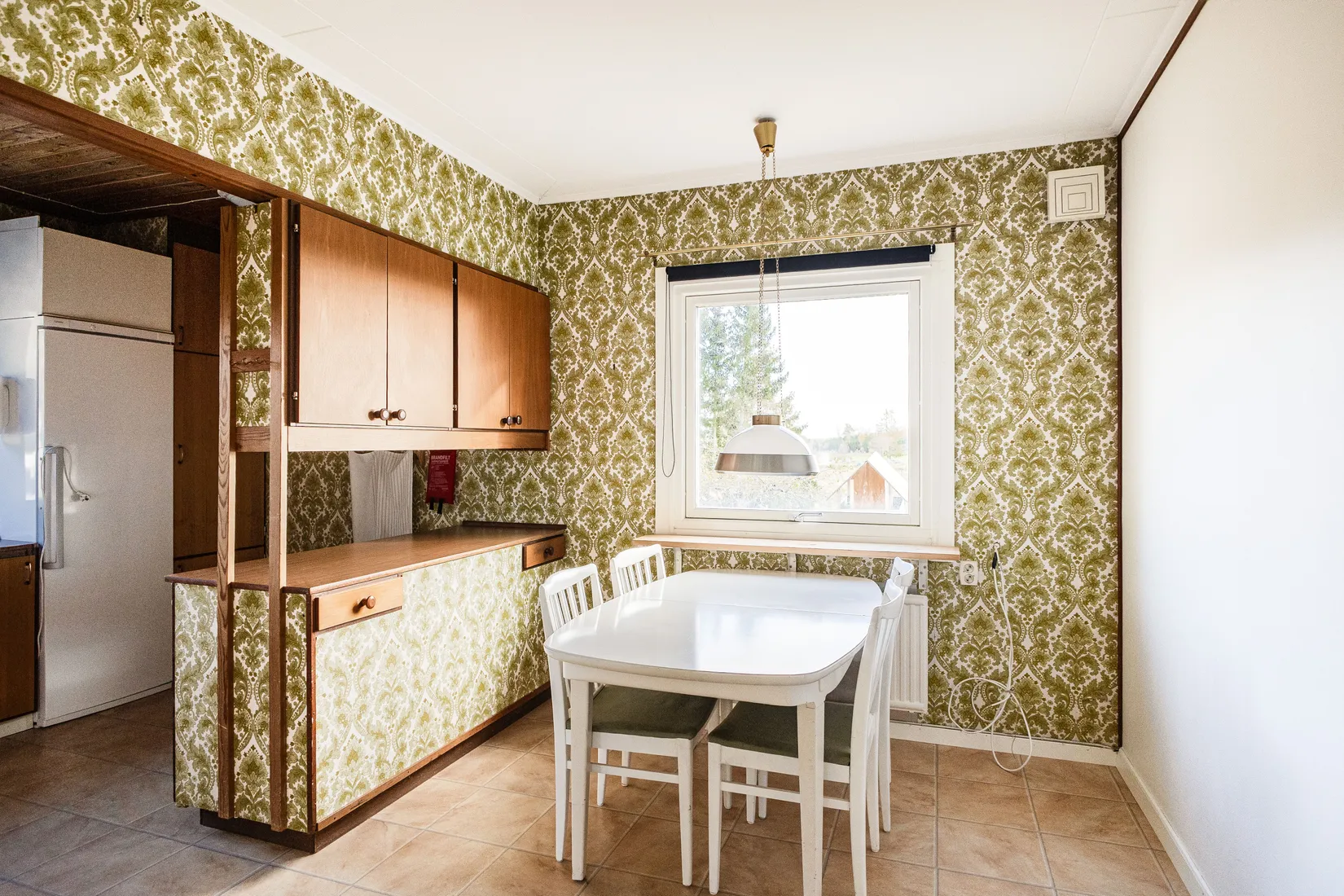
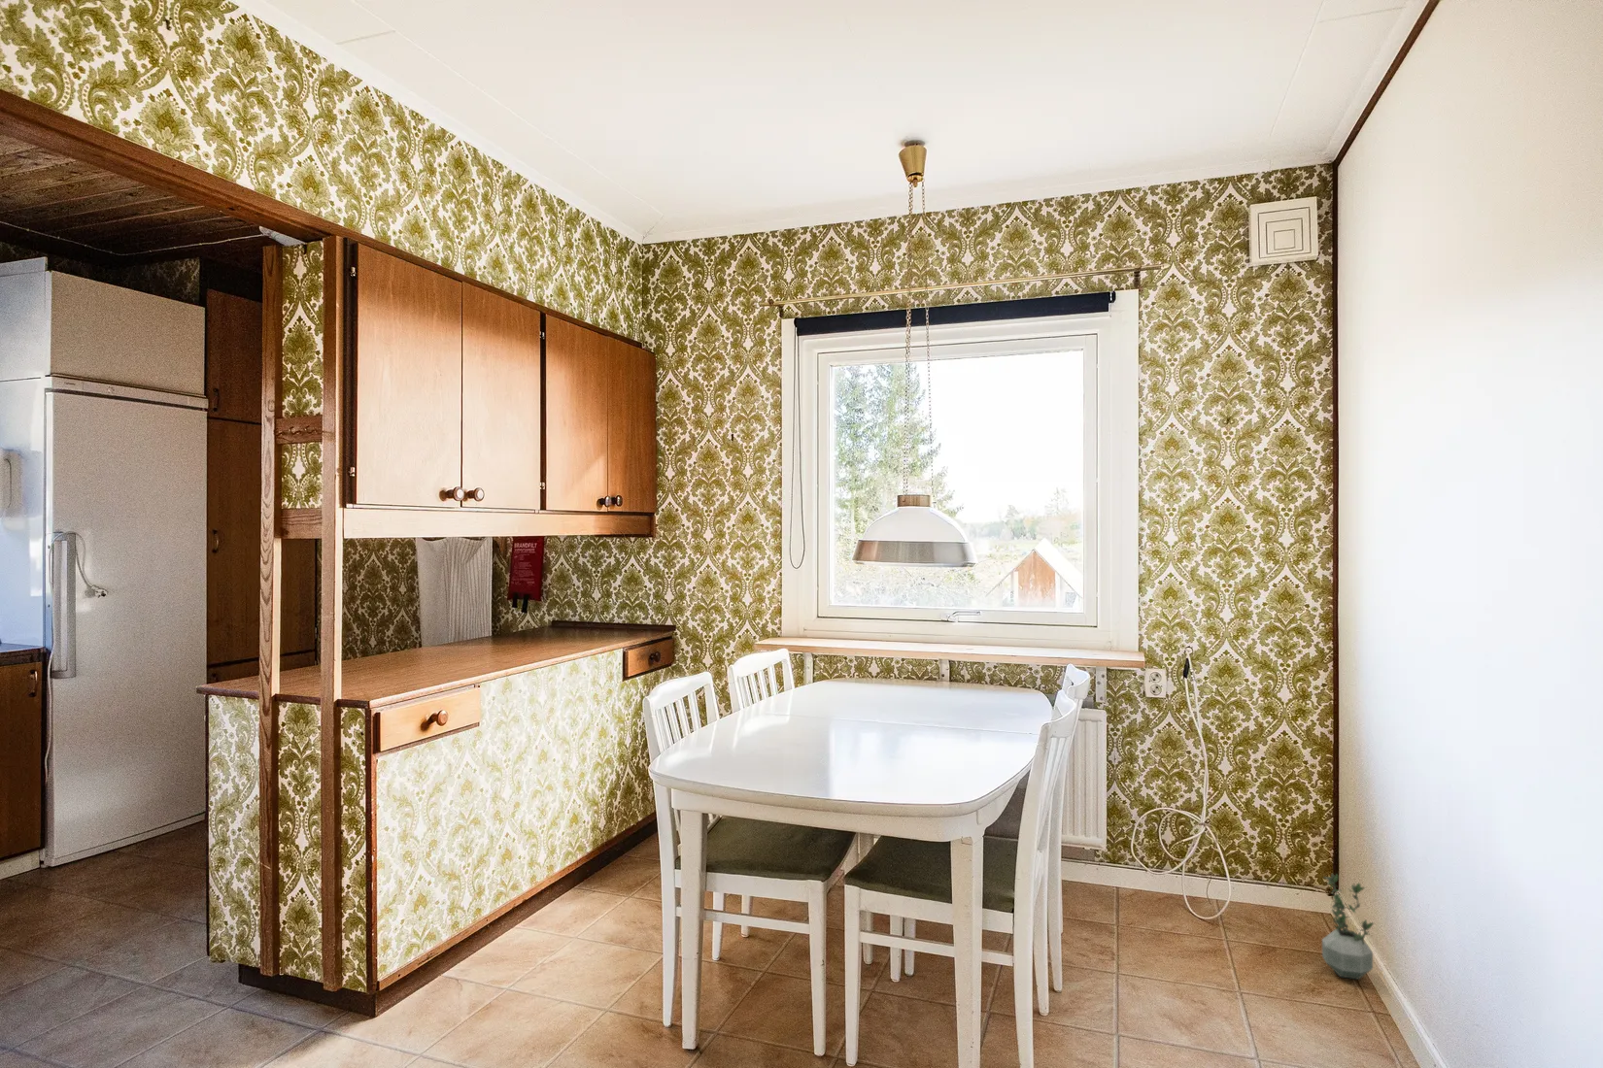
+ potted plant (1348, 926)
